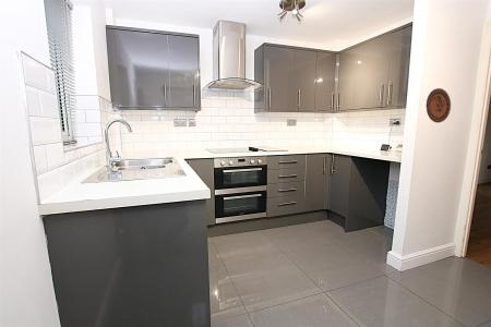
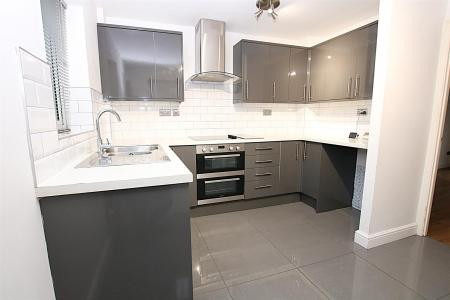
- decorative plate (438, 105)
